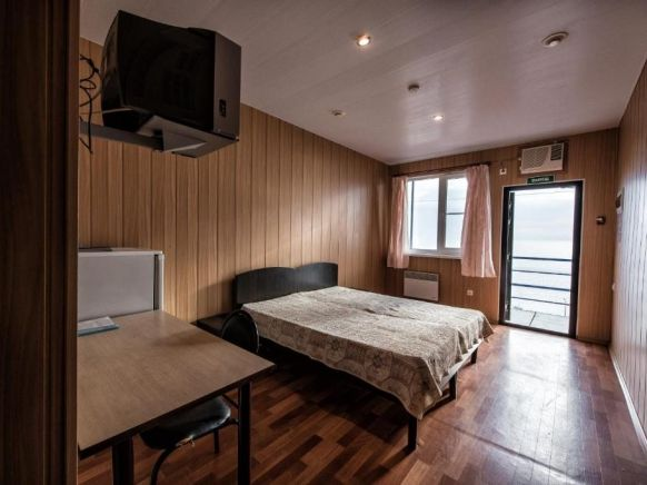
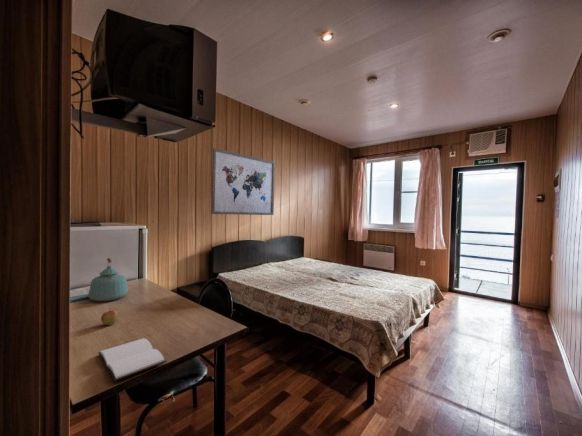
+ apple (109, 316)
+ wall art (246, 185)
+ kettle (108, 277)
+ book (131, 355)
